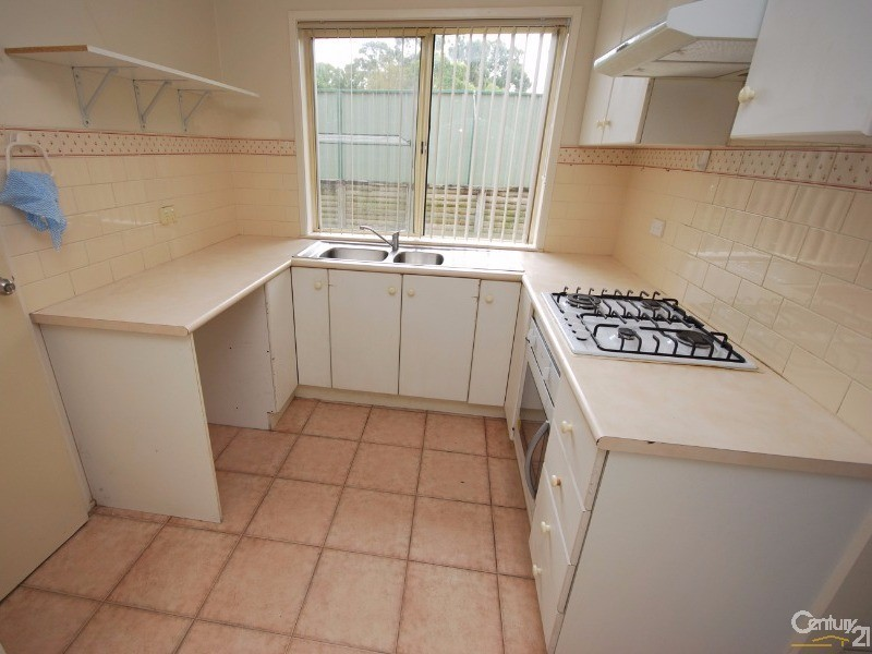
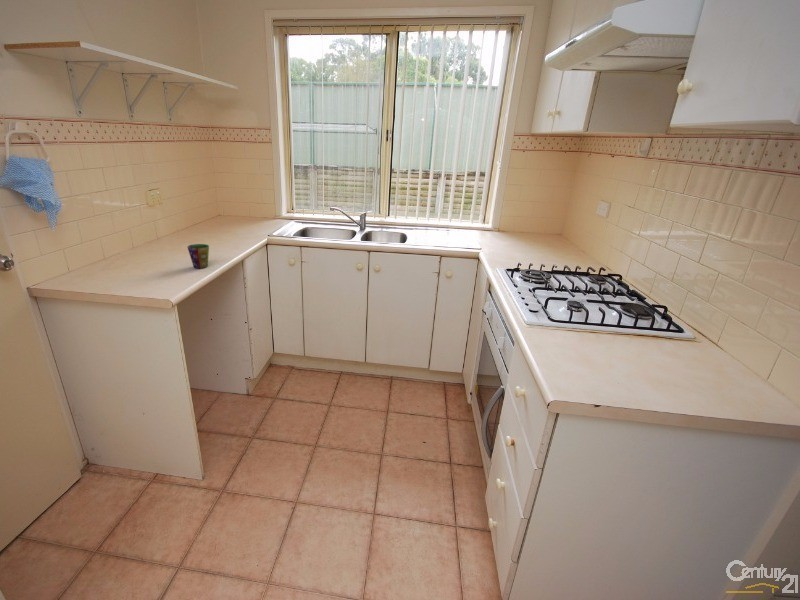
+ cup (198, 257)
